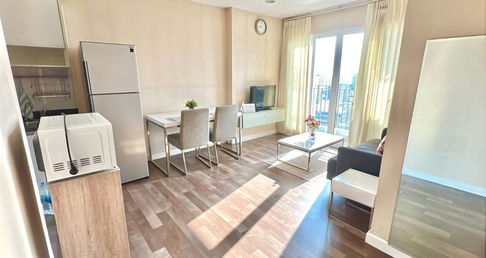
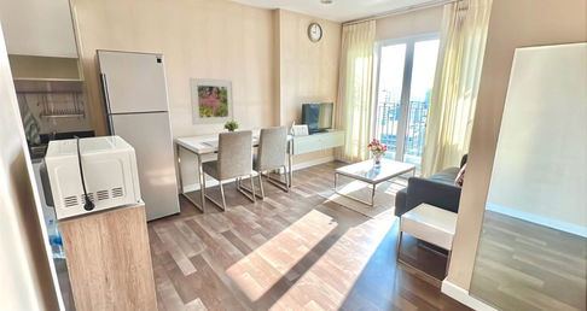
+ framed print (213, 101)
